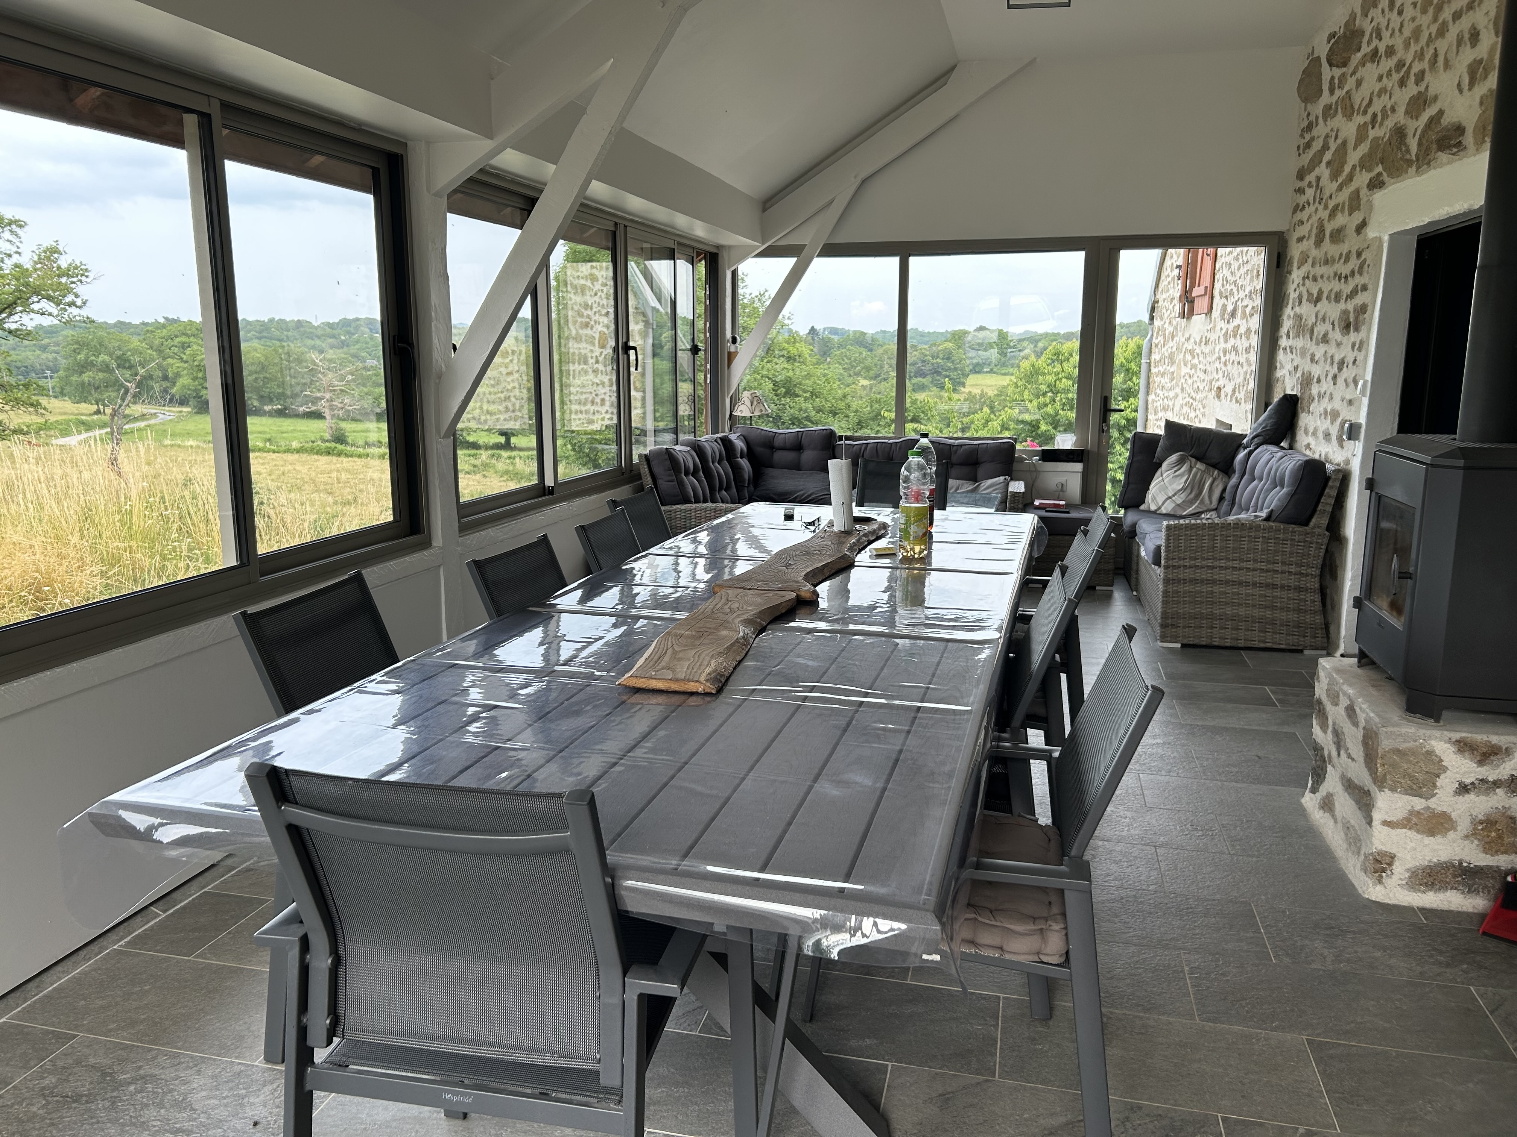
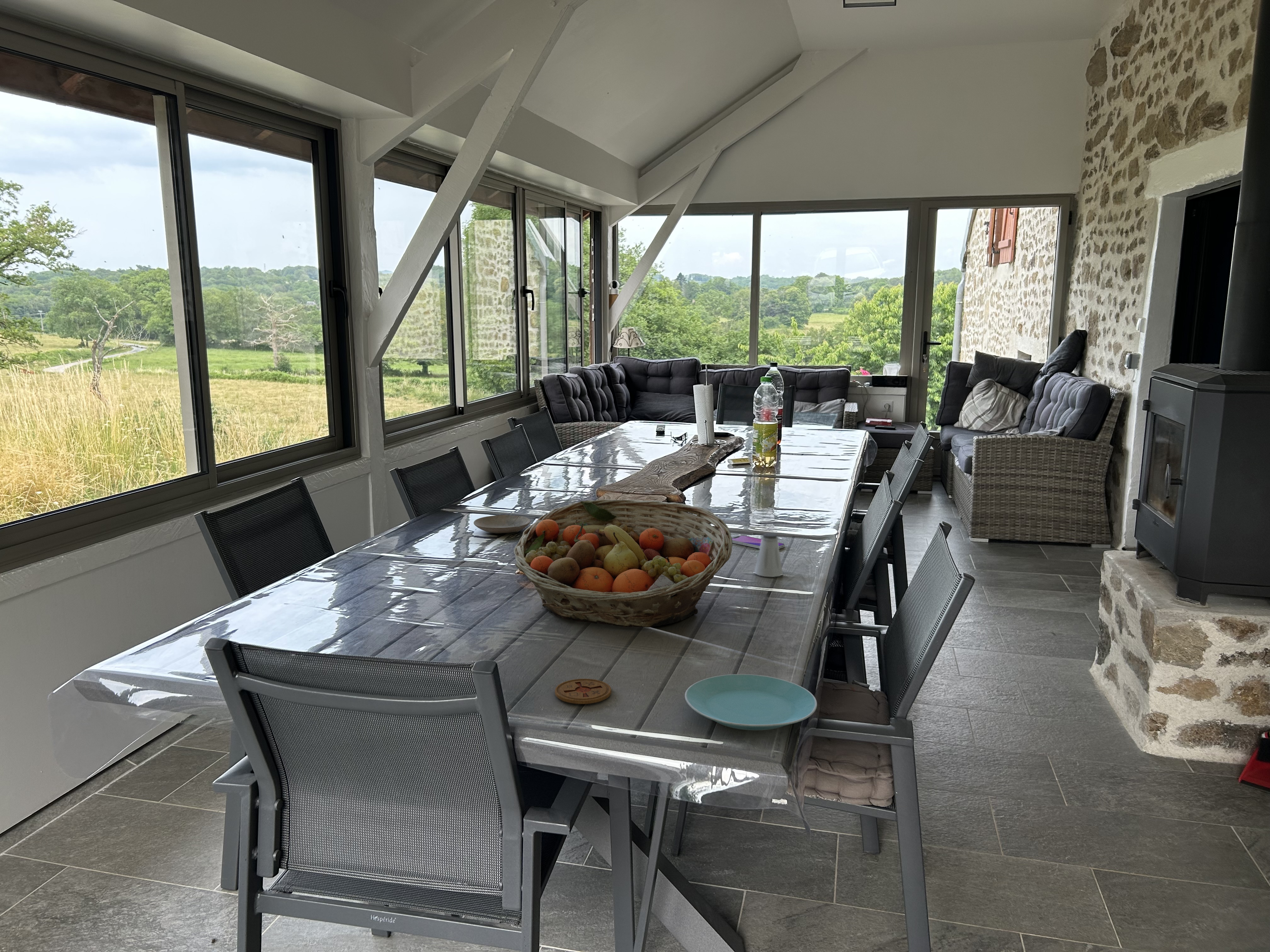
+ plate (750, 705)
+ coaster (583, 691)
+ smartphone (756, 543)
+ plate (502, 525)
+ saltshaker (769, 554)
+ fruit basket (622, 560)
